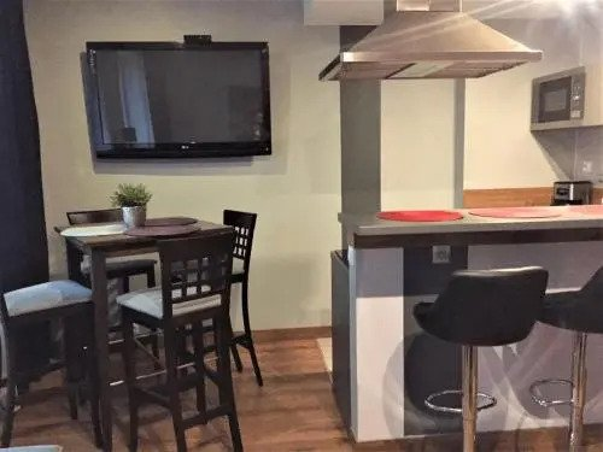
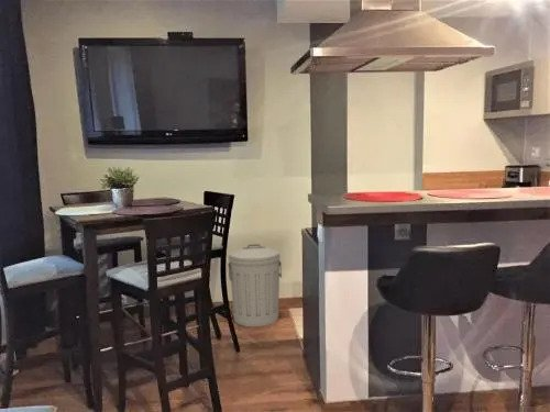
+ trash can (255, 281)
